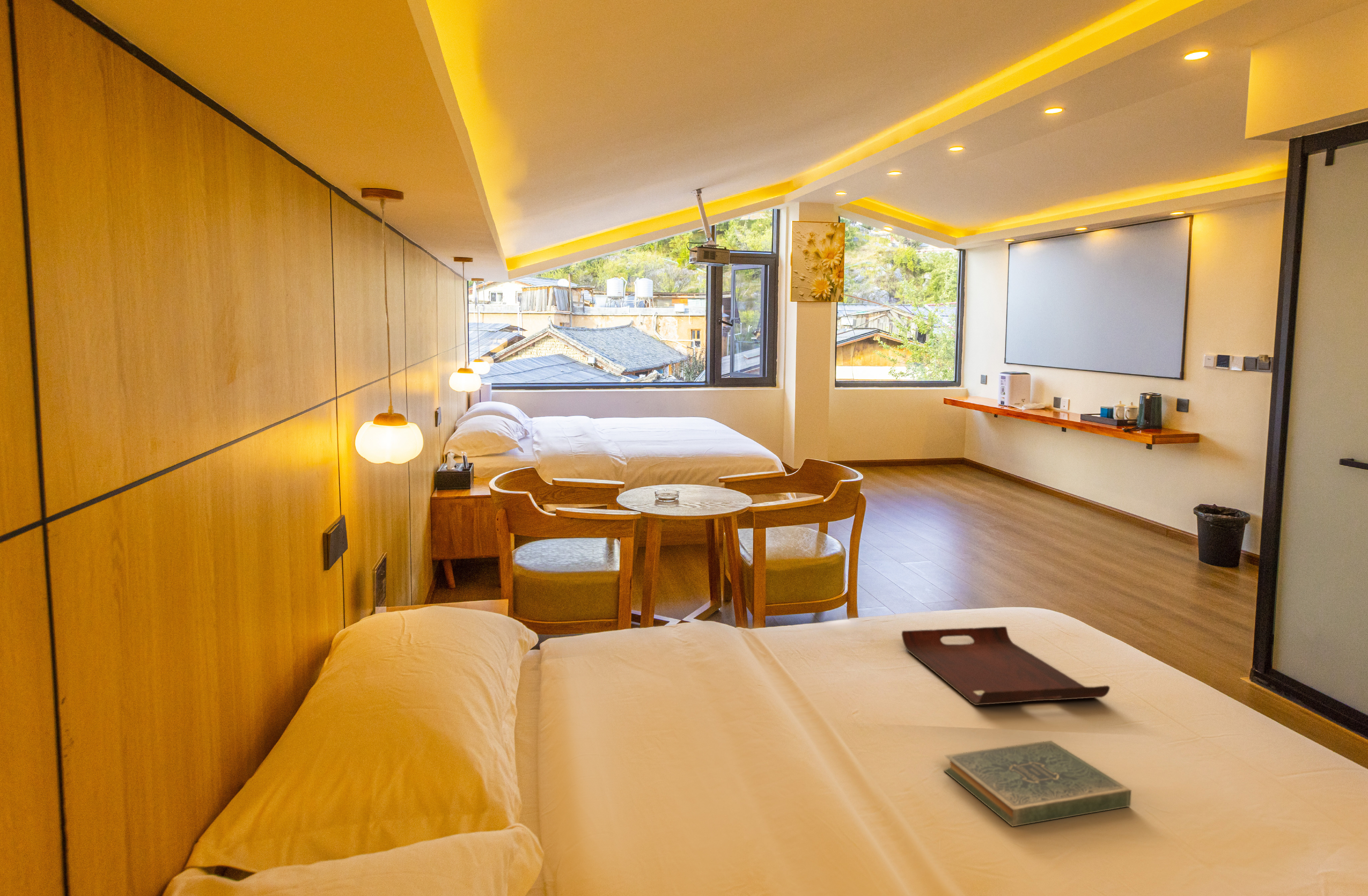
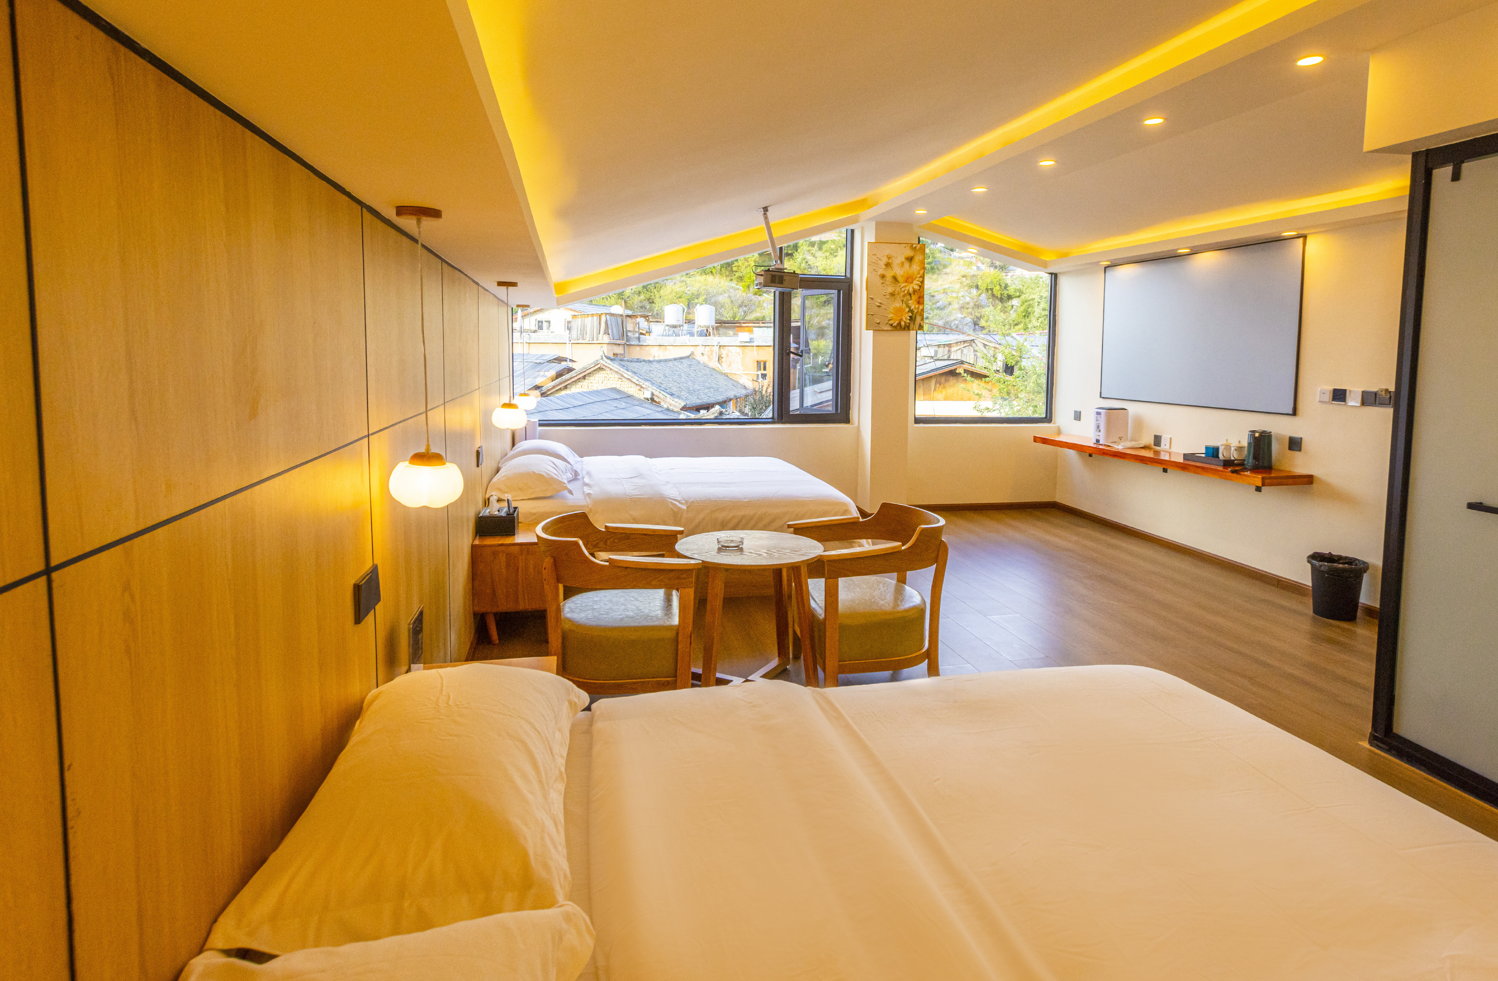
- book (1033, 779)
- serving tray (995, 664)
